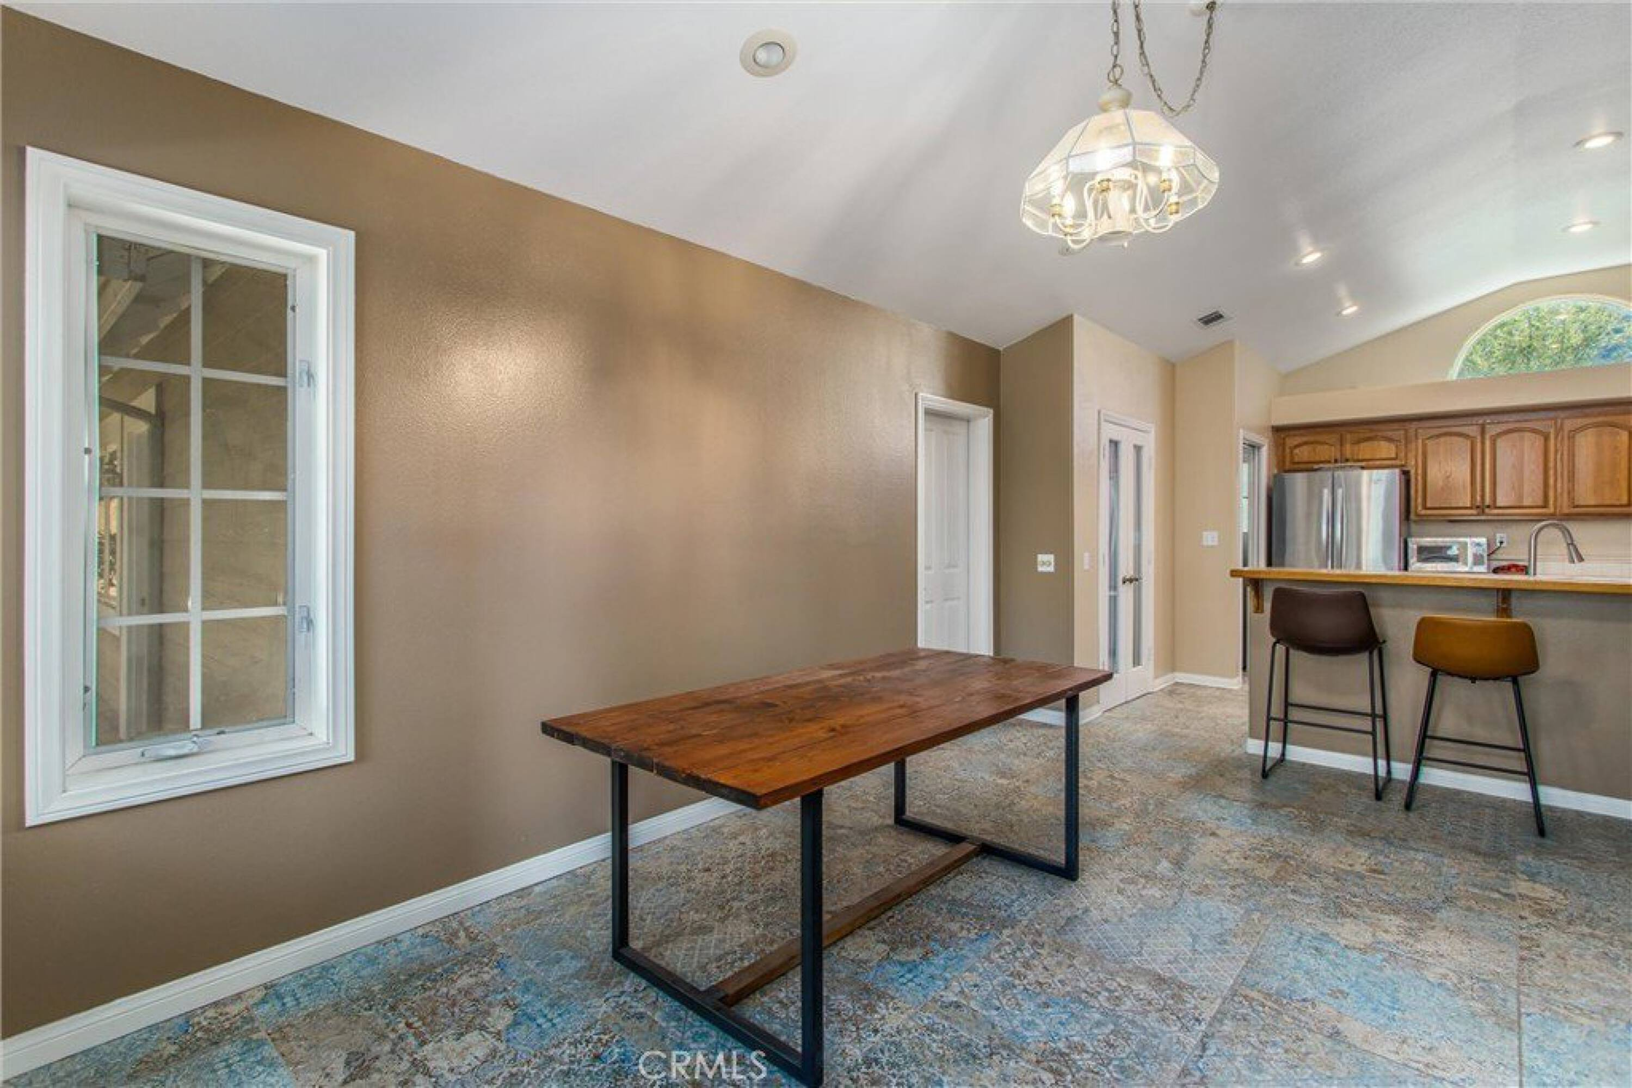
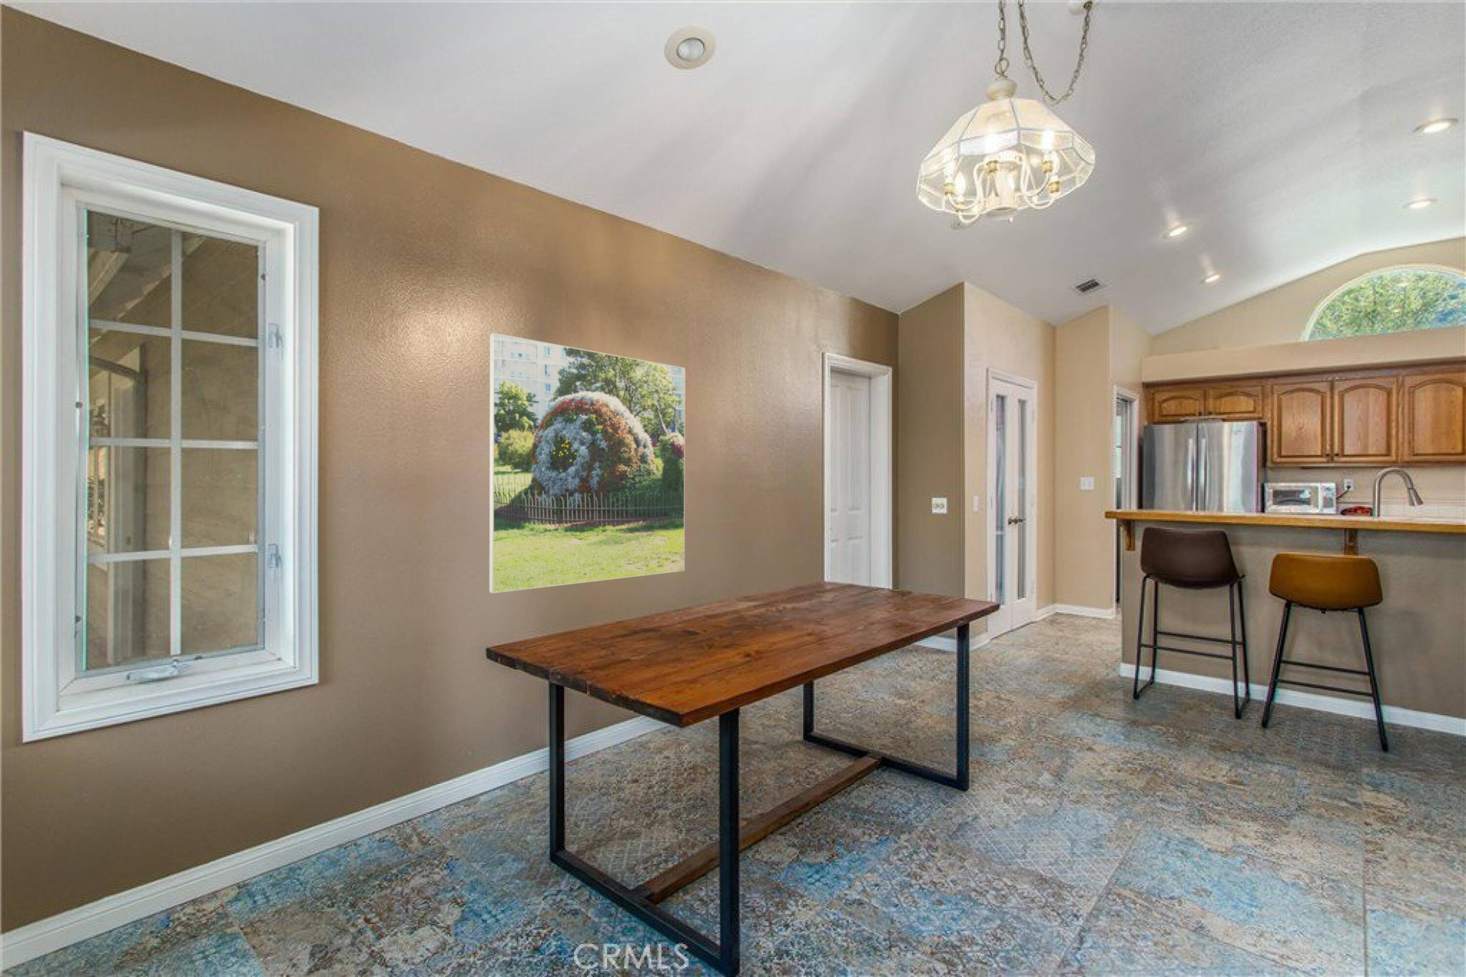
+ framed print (599, 467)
